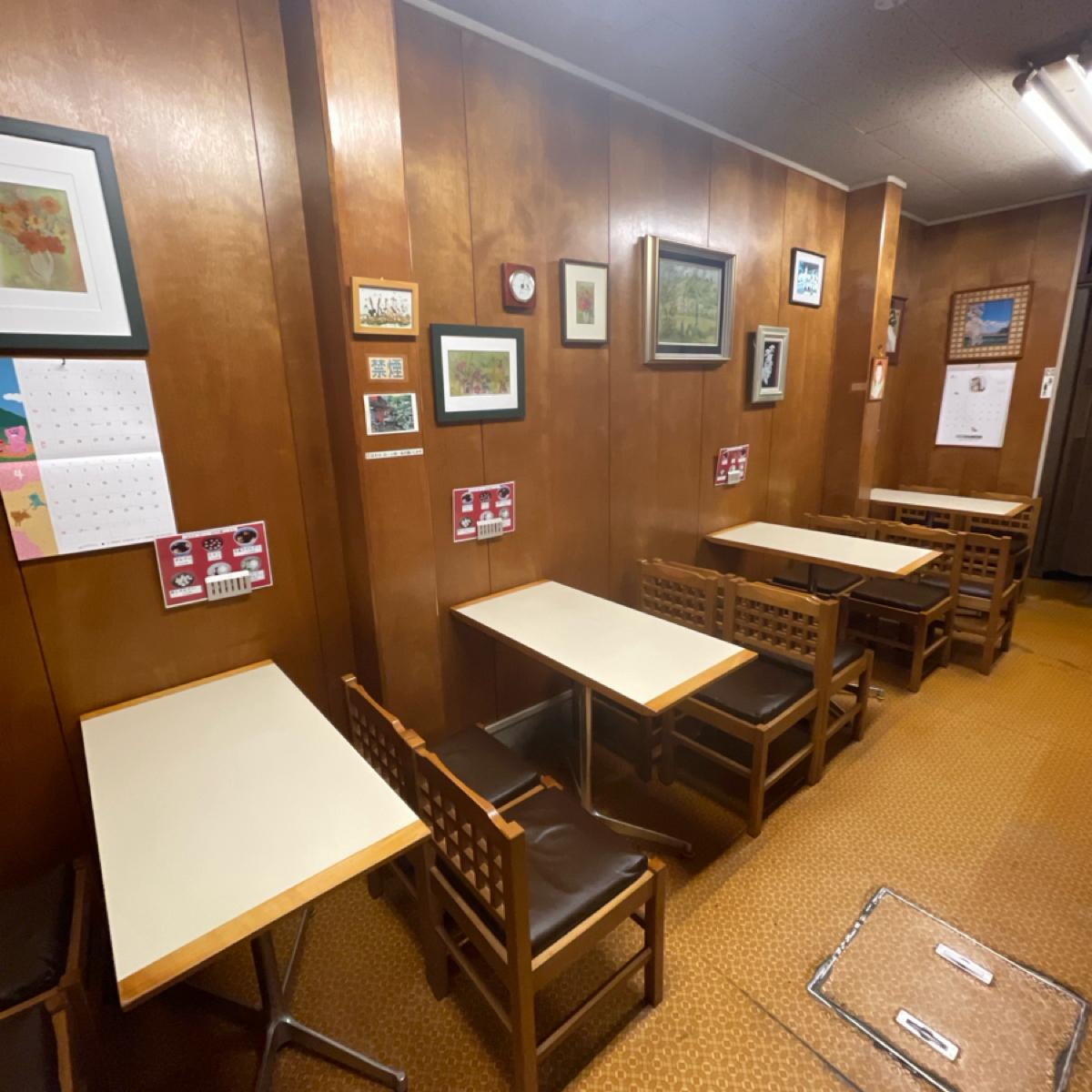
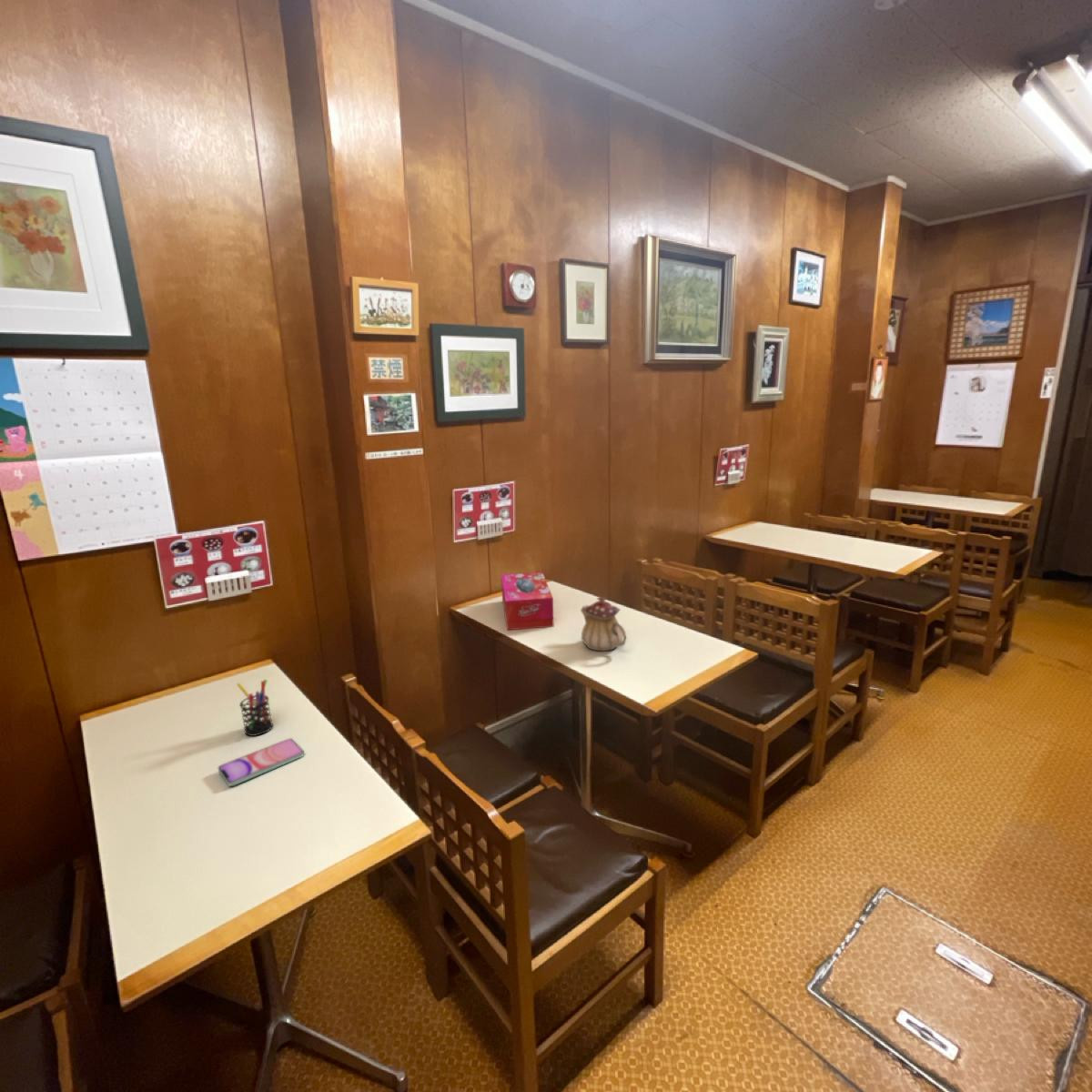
+ smartphone (262, 761)
+ teapot (603, 621)
+ pen holder (258, 703)
+ tissue box (525, 599)
